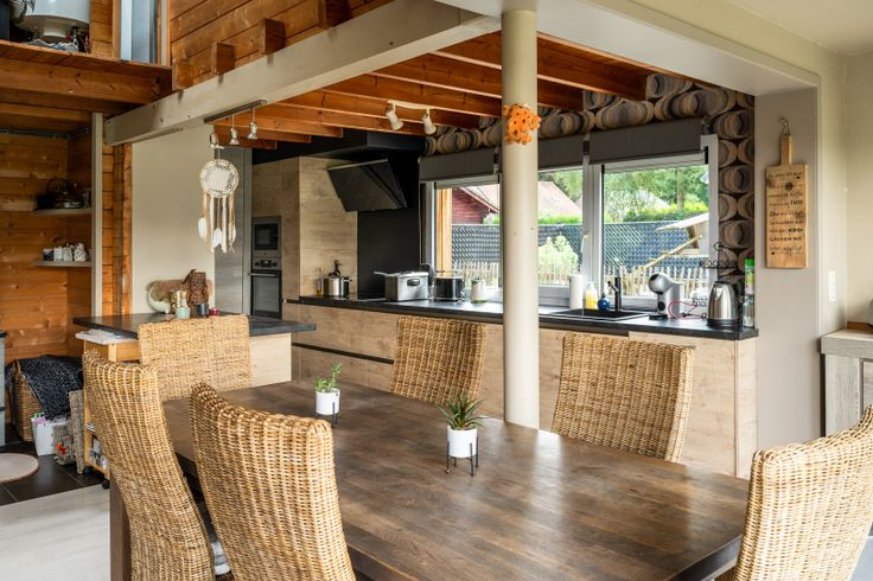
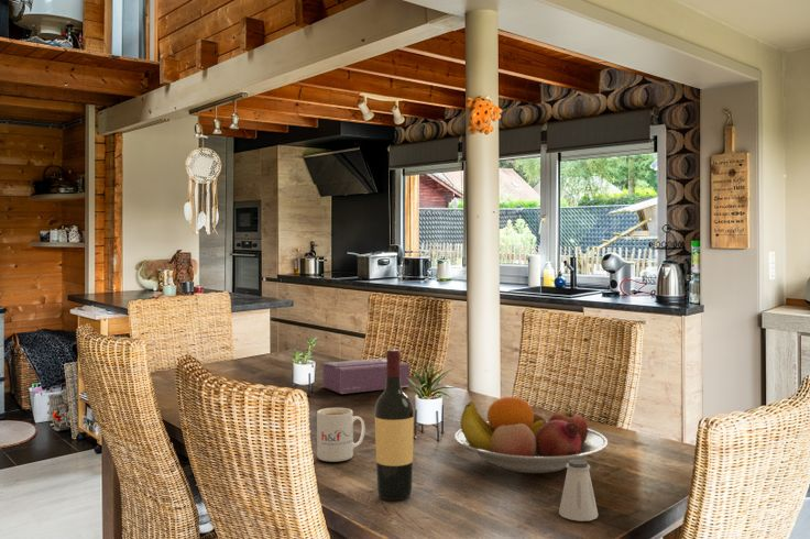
+ saltshaker (578, 487)
+ wine bottle (394, 422)
+ mug (341, 432)
+ fruit bowl (529, 430)
+ tissue box (365, 374)
